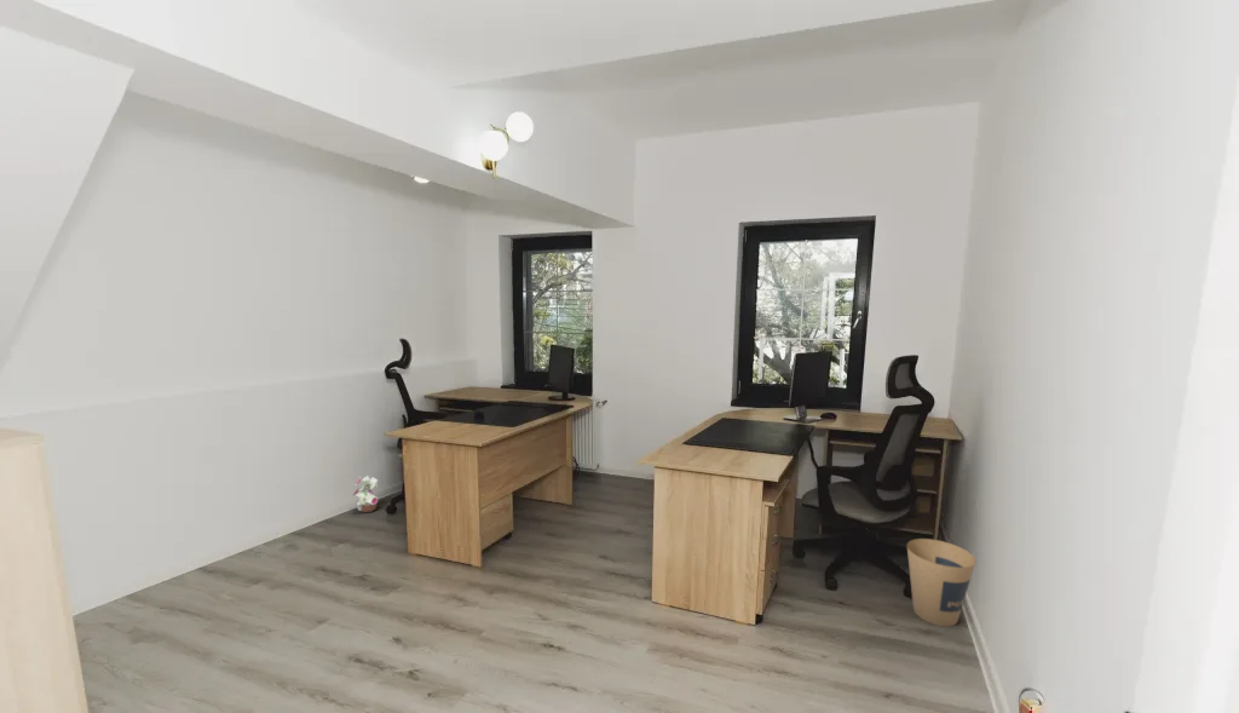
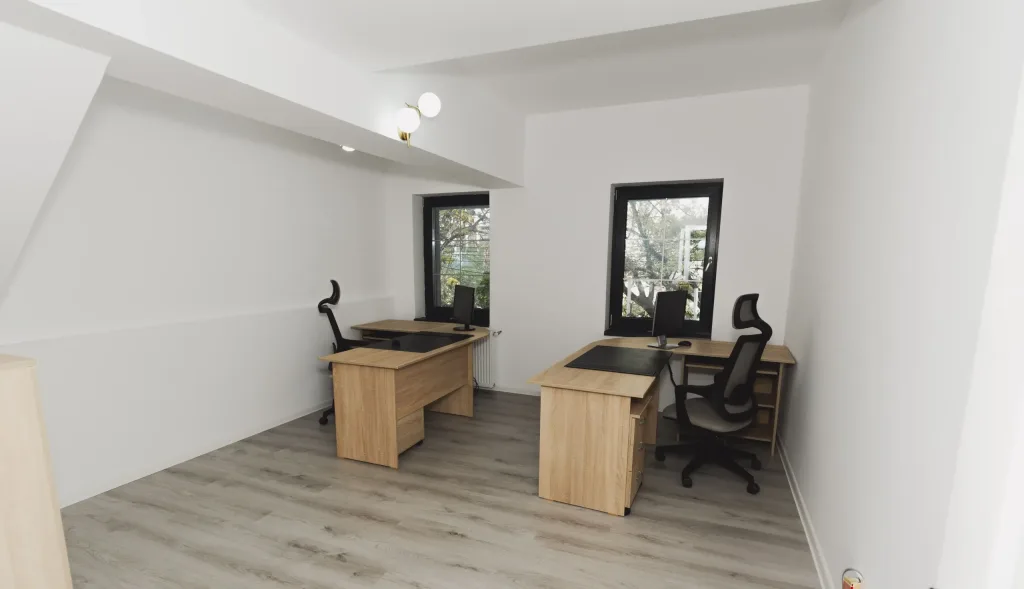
- trash can (938, 583)
- decorative plant (365, 493)
